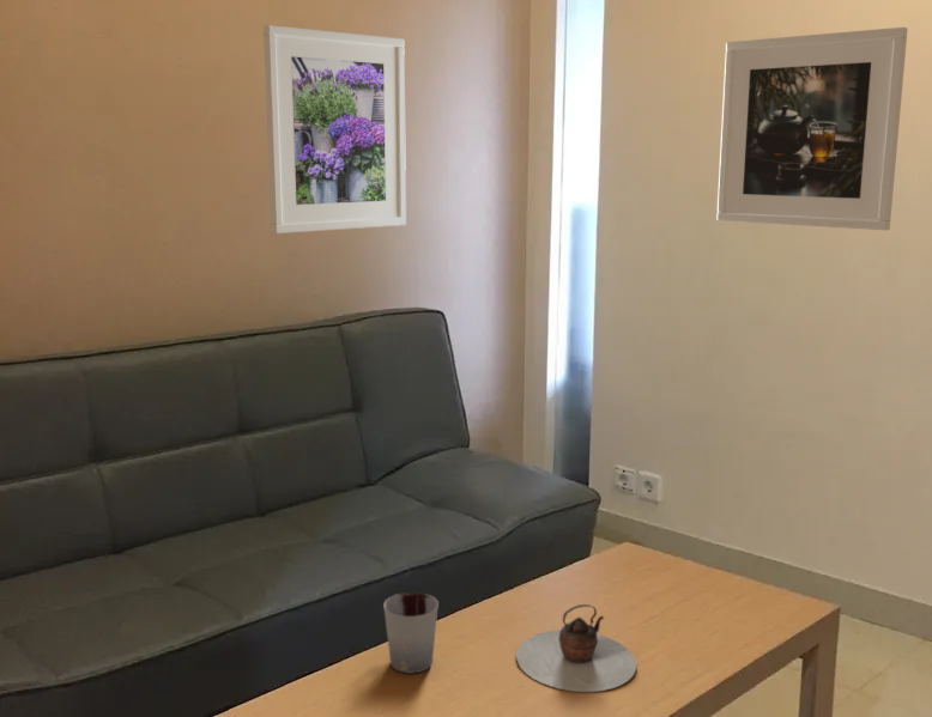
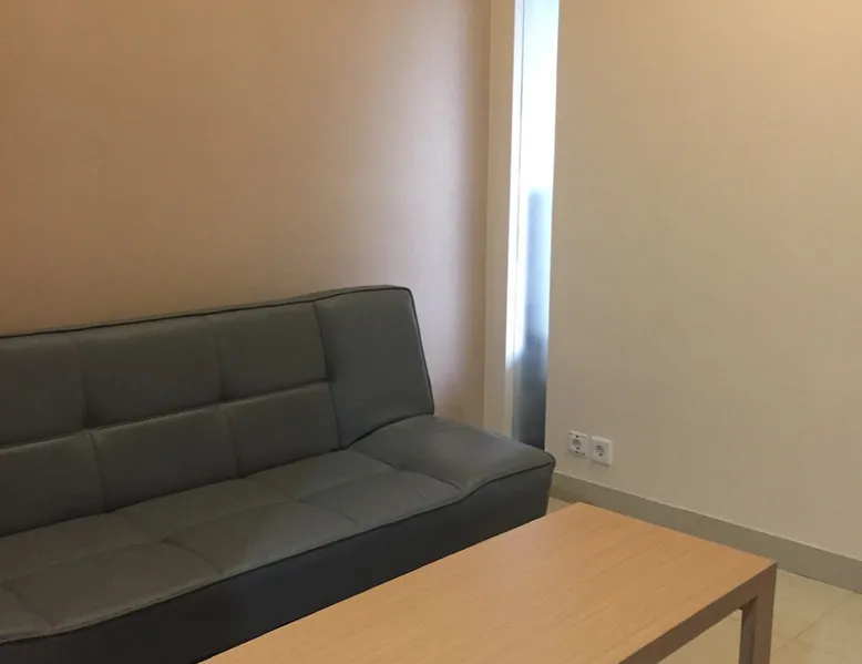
- teapot (576, 634)
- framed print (804, 132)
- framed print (339, 132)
- cup (406, 628)
